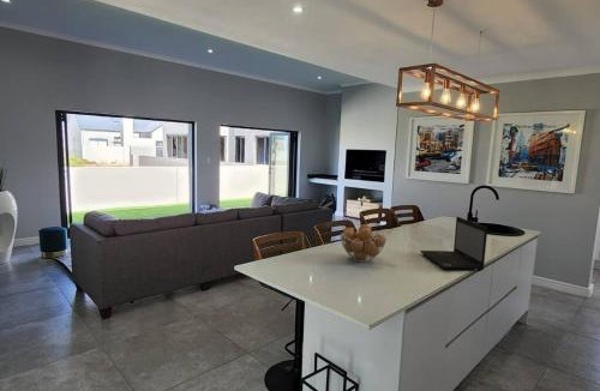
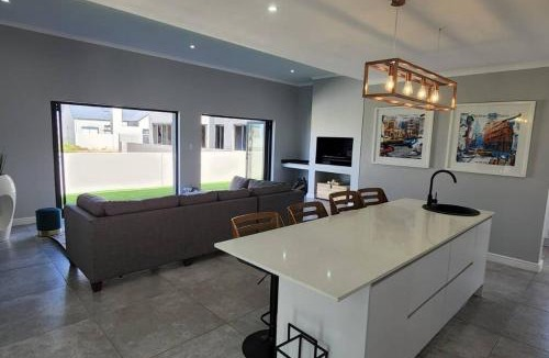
- fruit basket (362, 242)
- laptop (454, 243)
